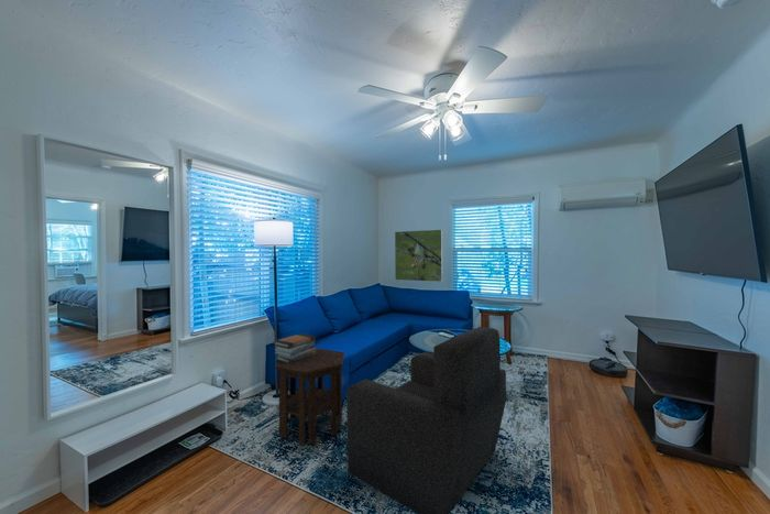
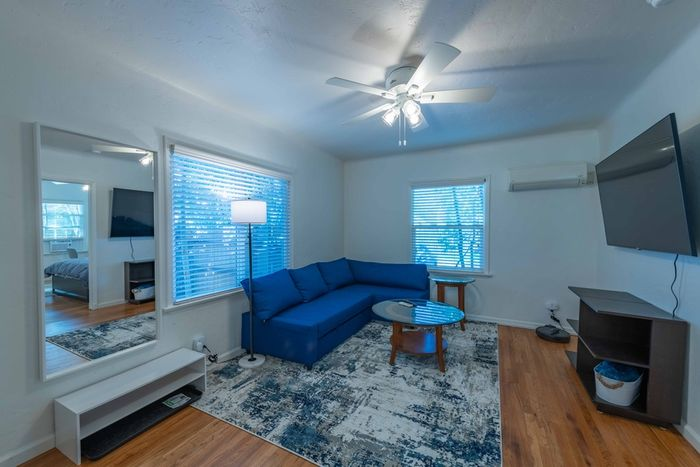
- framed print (417, 255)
- side table (311, 391)
- armchair (430, 394)
- book stack (295, 347)
